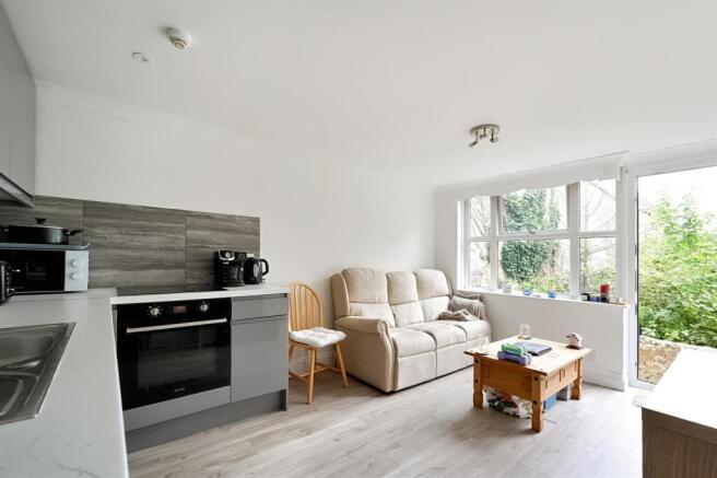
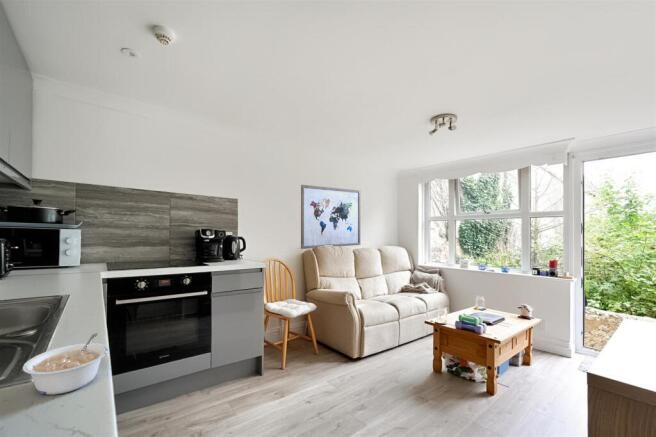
+ wall art (333, 217)
+ legume (67, 365)
